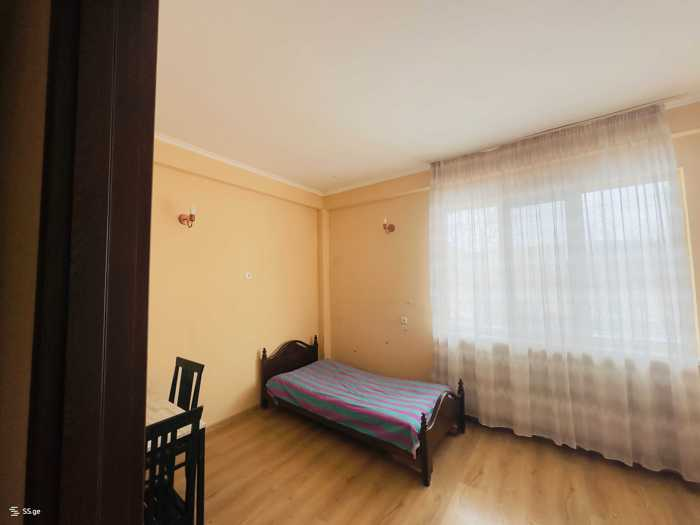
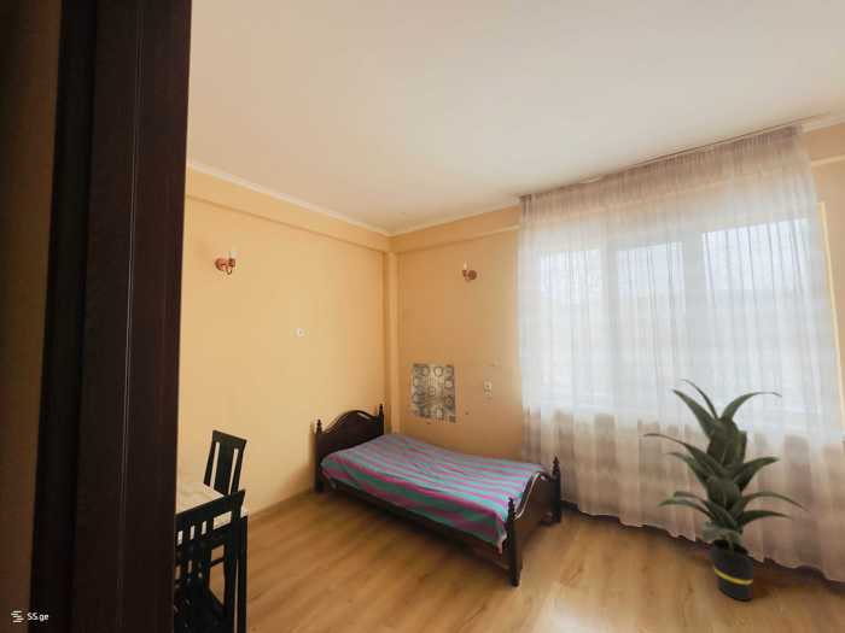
+ wall art (432, 391)
+ indoor plant (715, 480)
